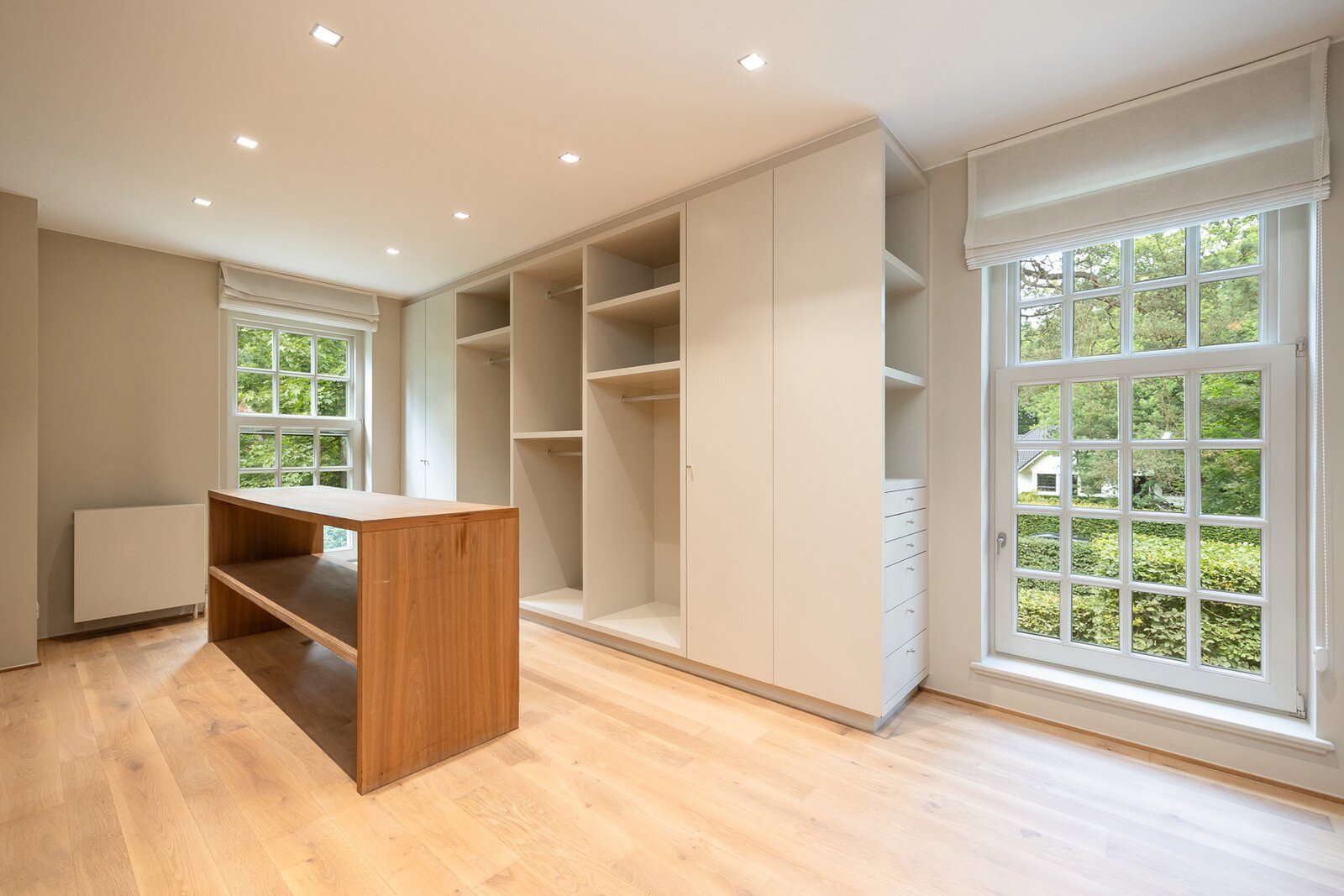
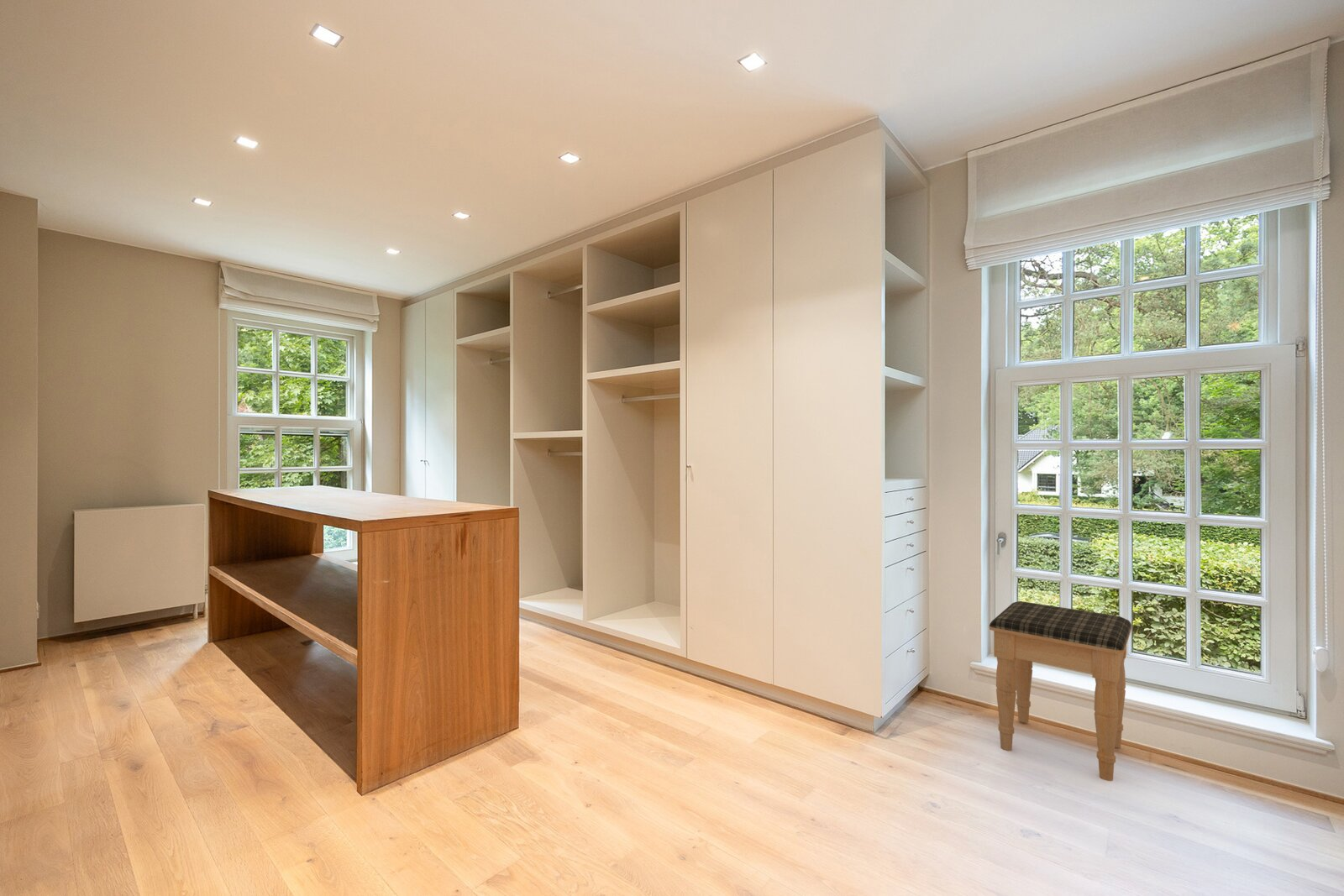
+ footstool (1063, 668)
